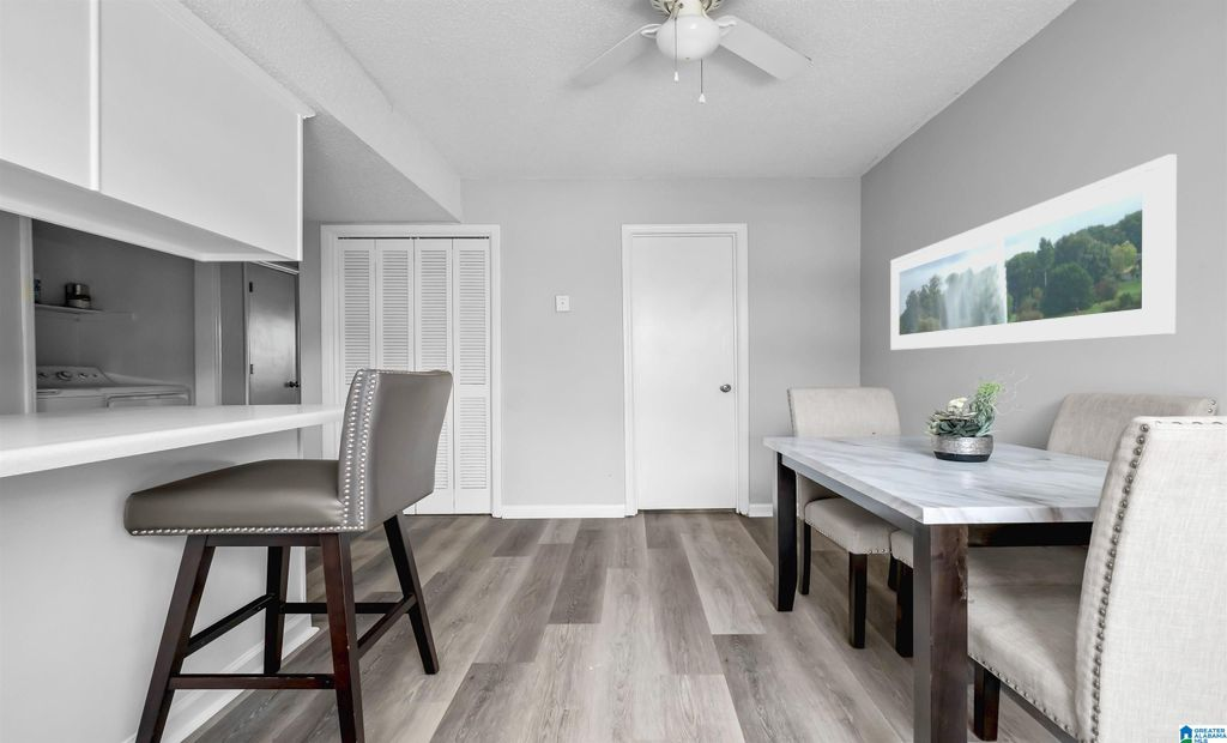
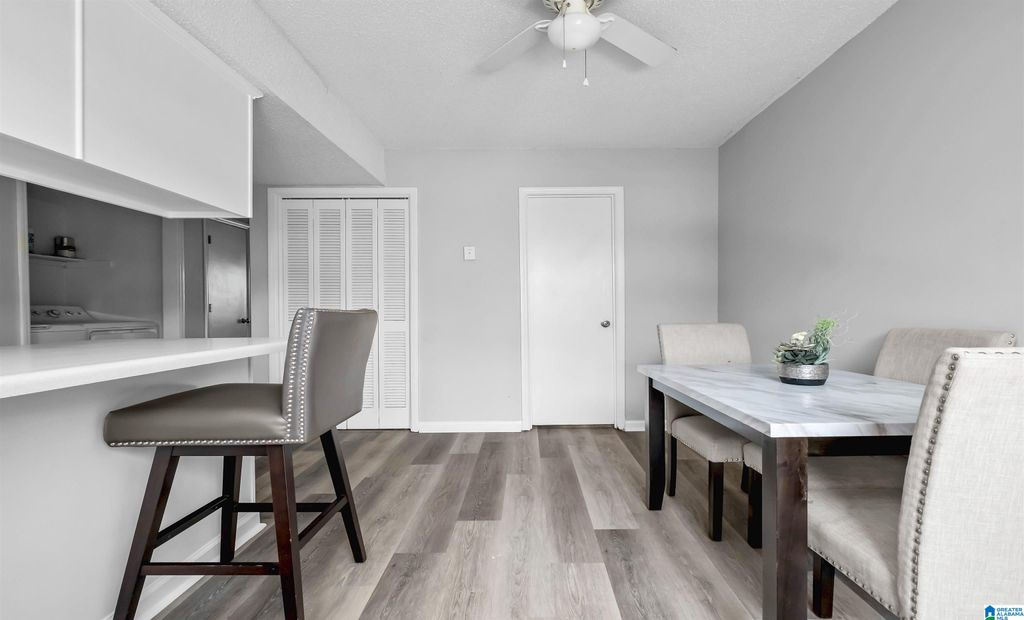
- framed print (985, 284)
